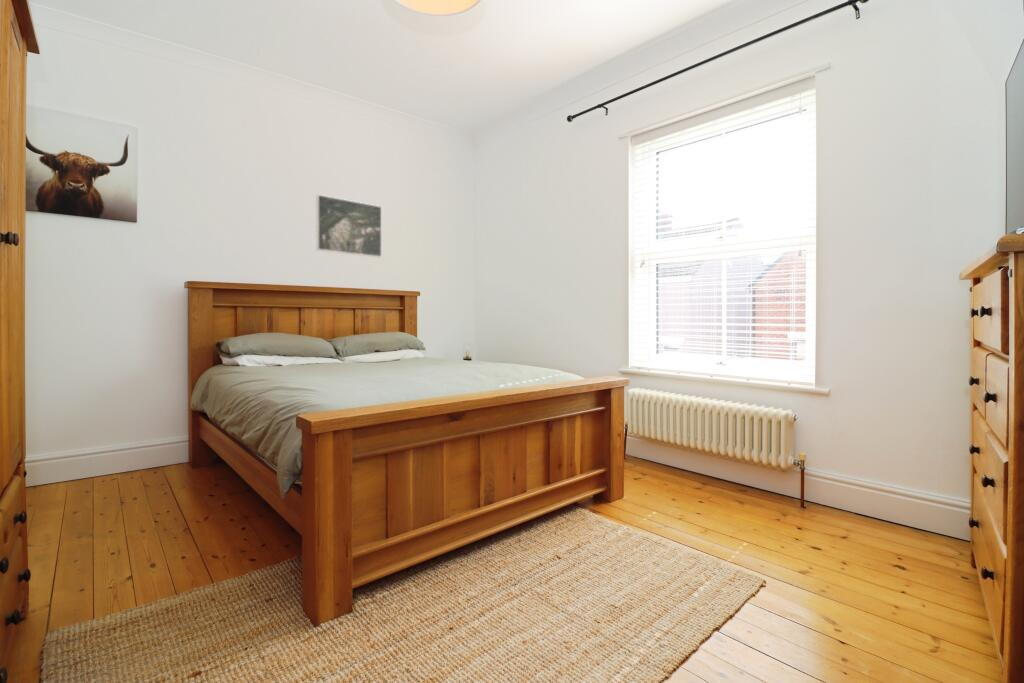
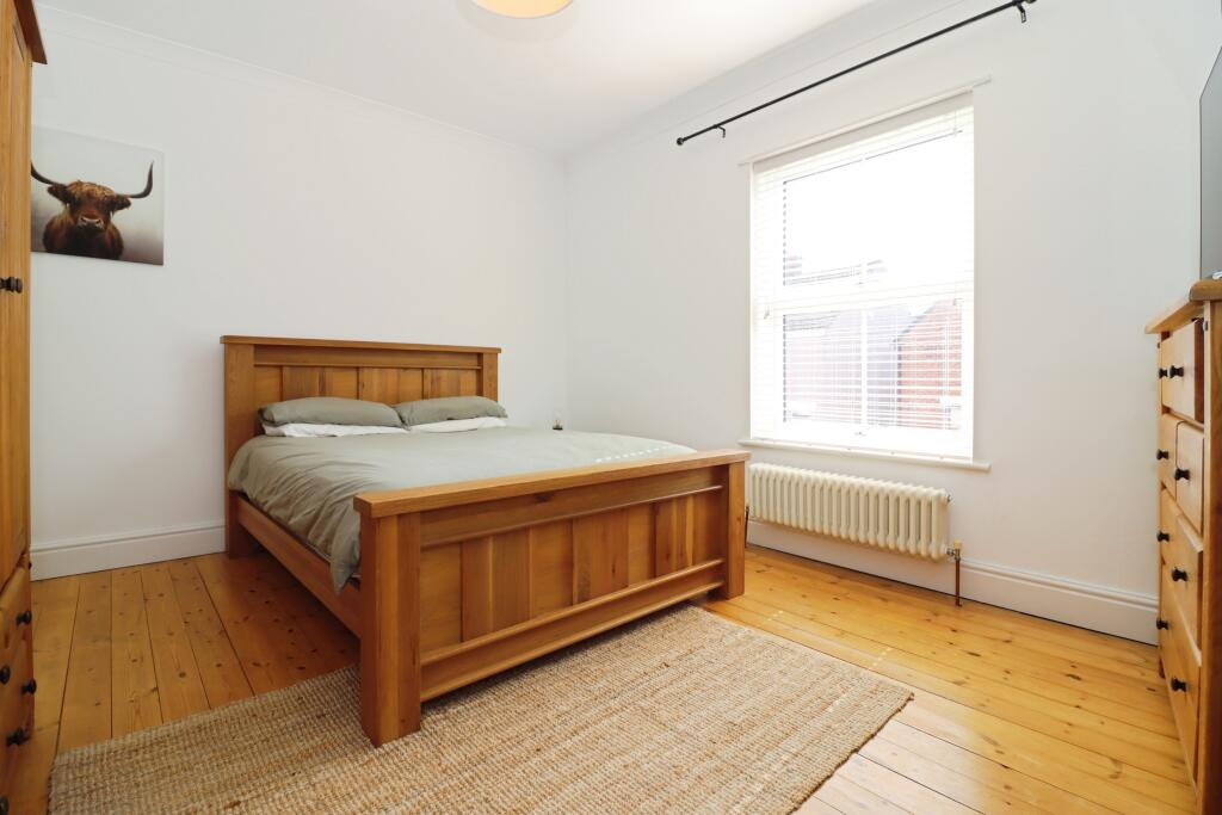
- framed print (350, 227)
